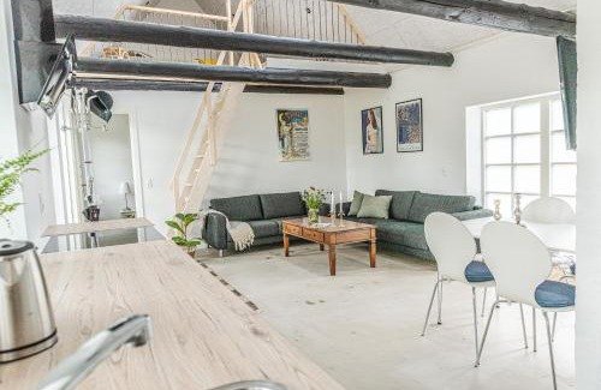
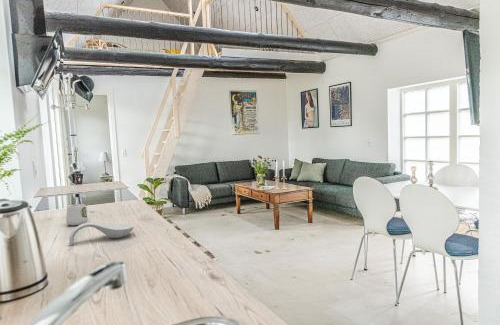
+ mug (78, 213)
+ spoon rest (102, 229)
